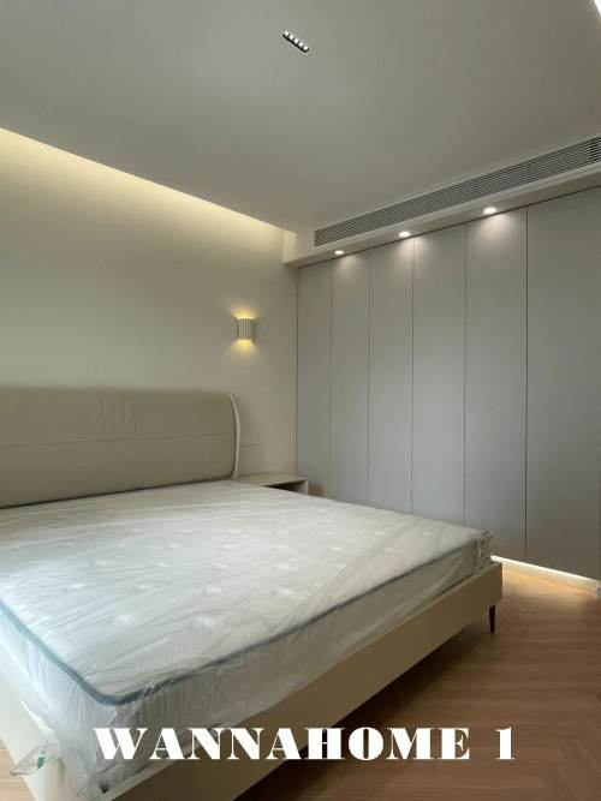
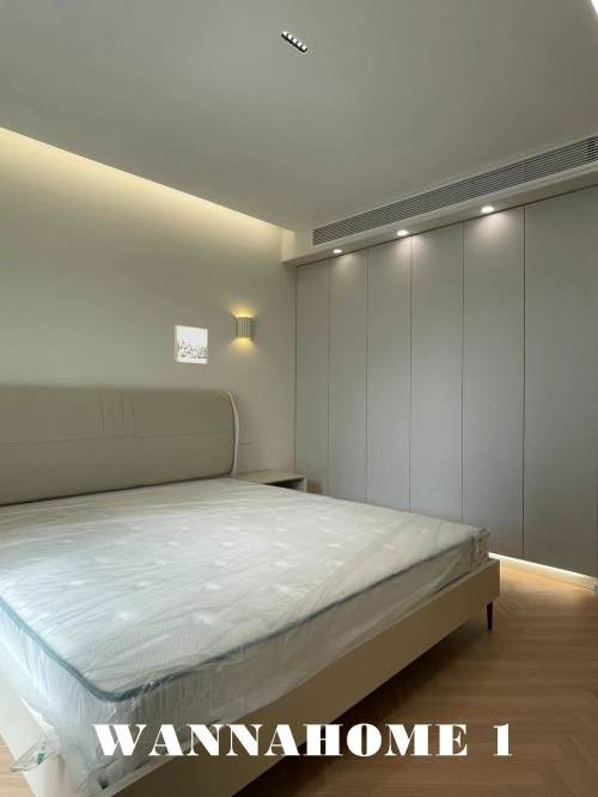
+ wall art (191, 344)
